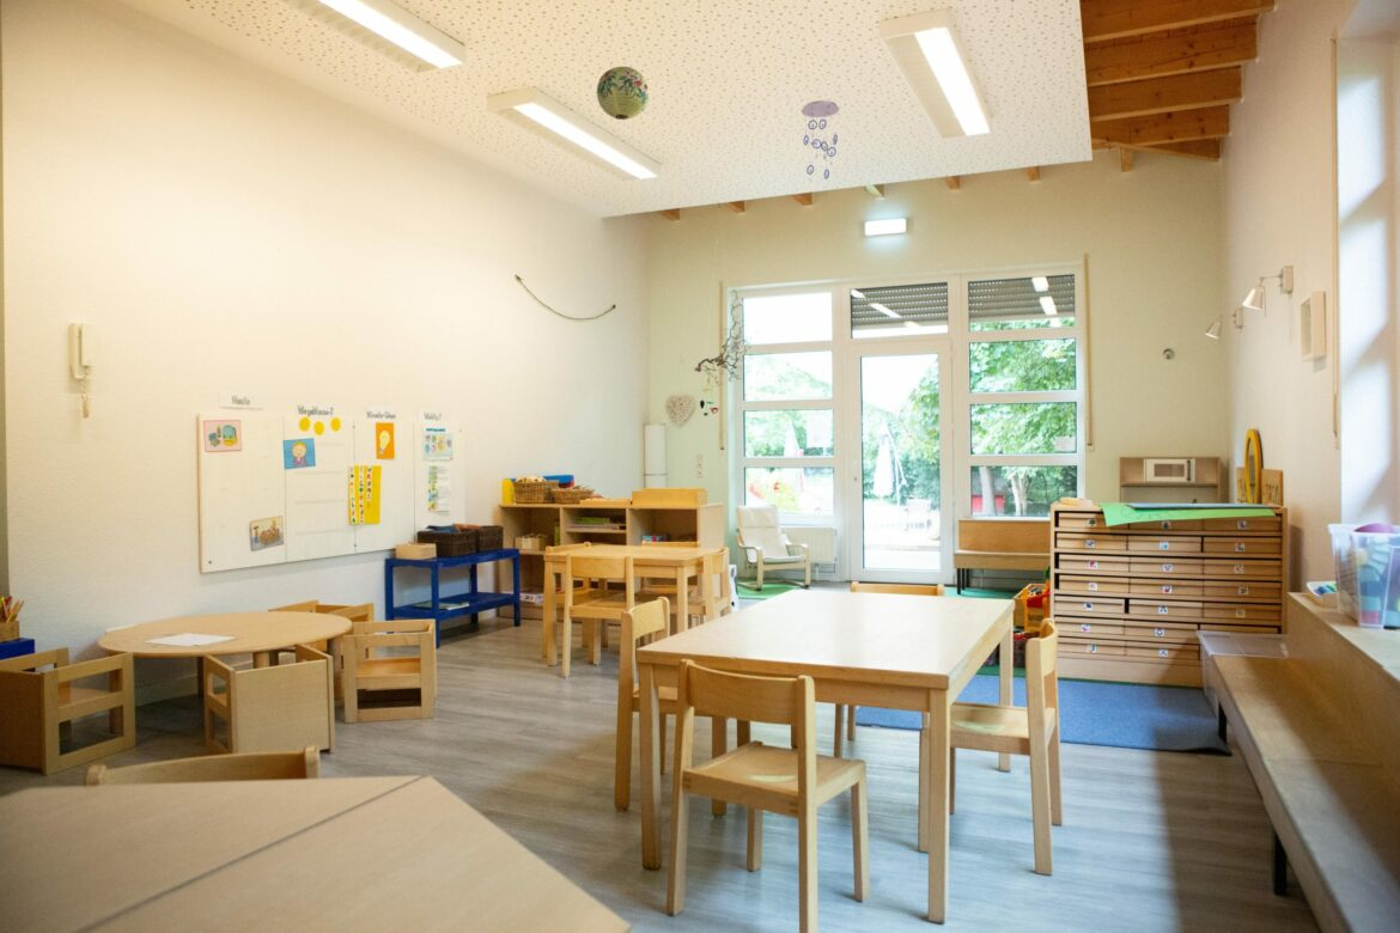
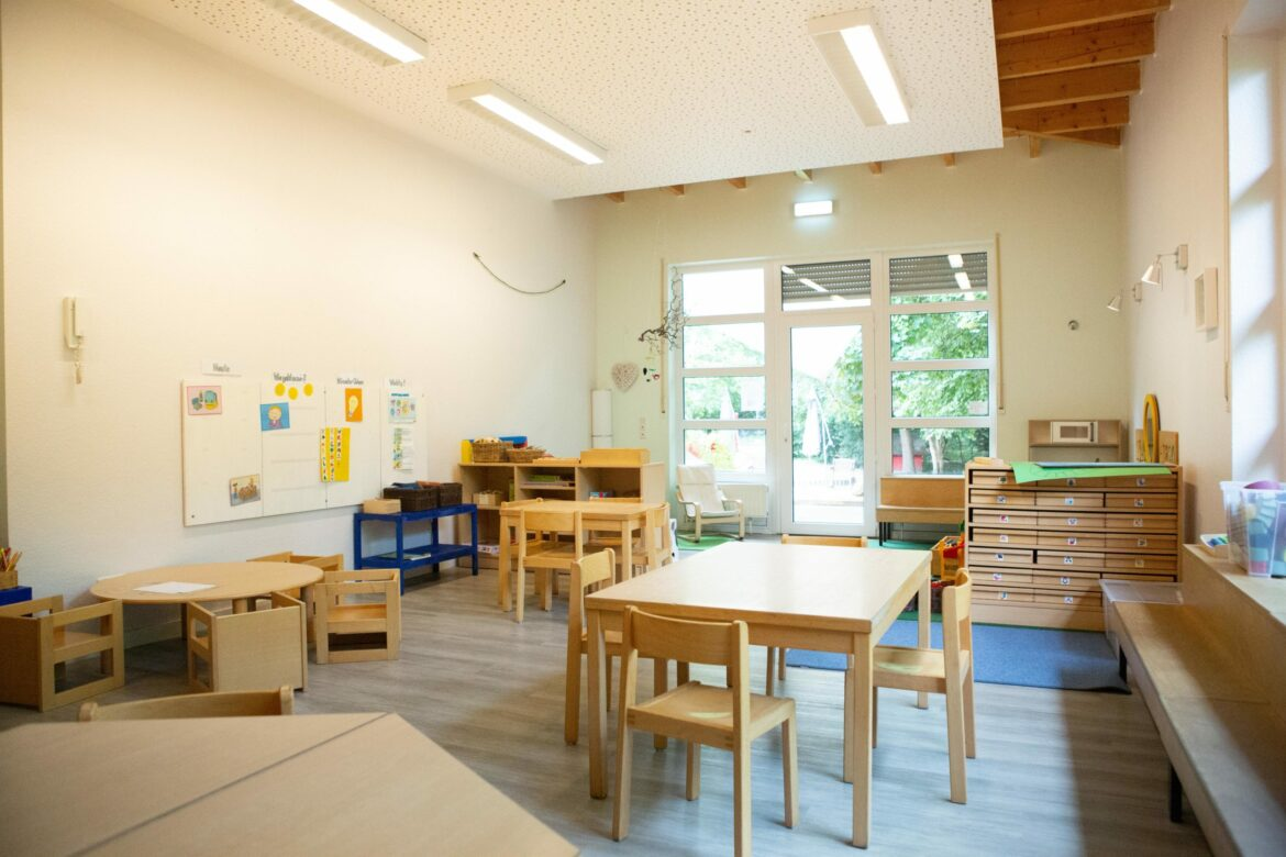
- paper lantern (622, 93)
- ceiling mobile (820, 146)
